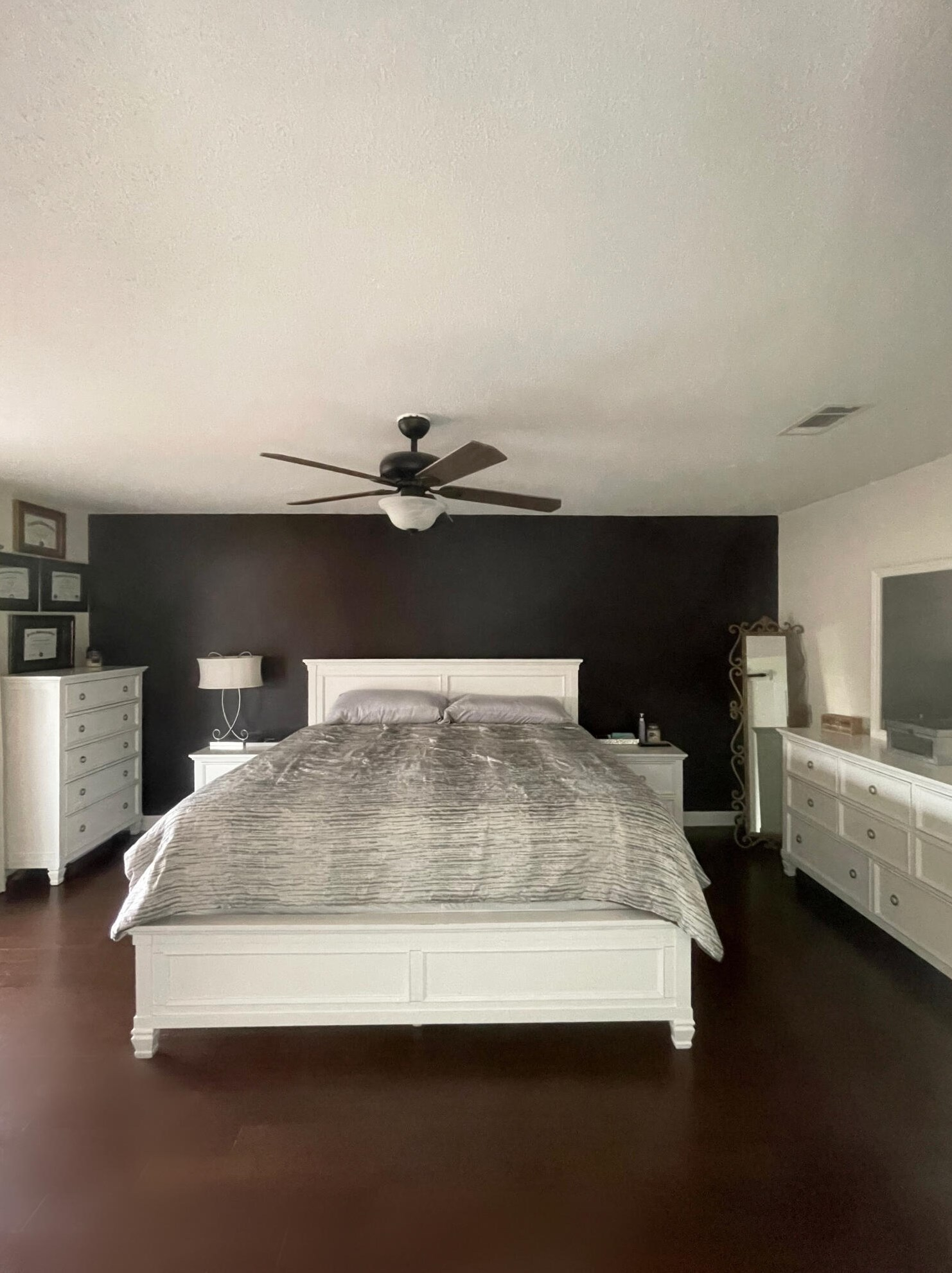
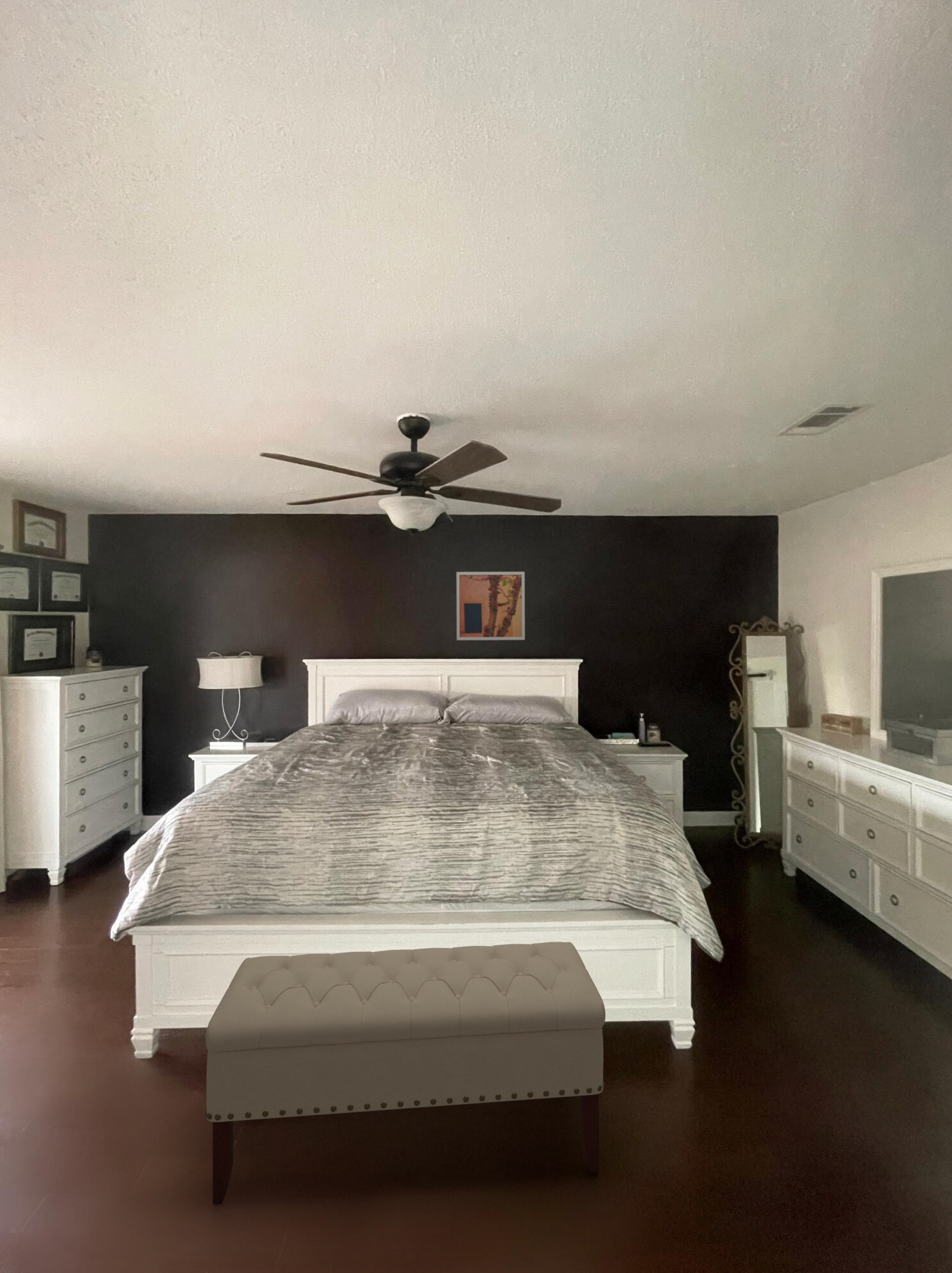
+ wall art (490, 606)
+ bench (412, 1054)
